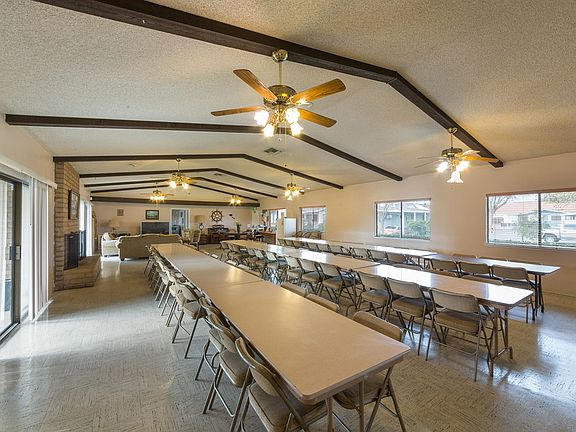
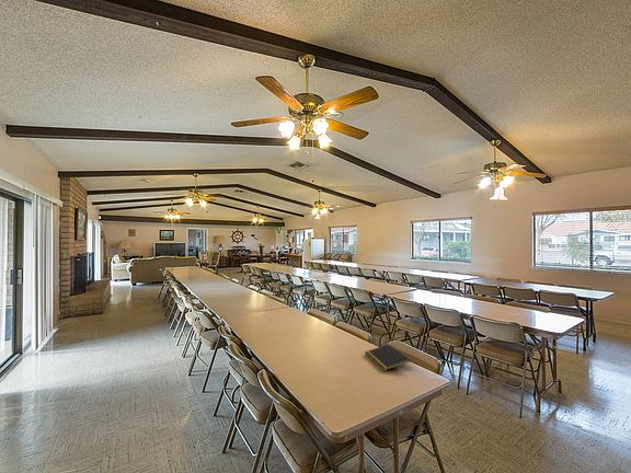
+ notepad (386, 356)
